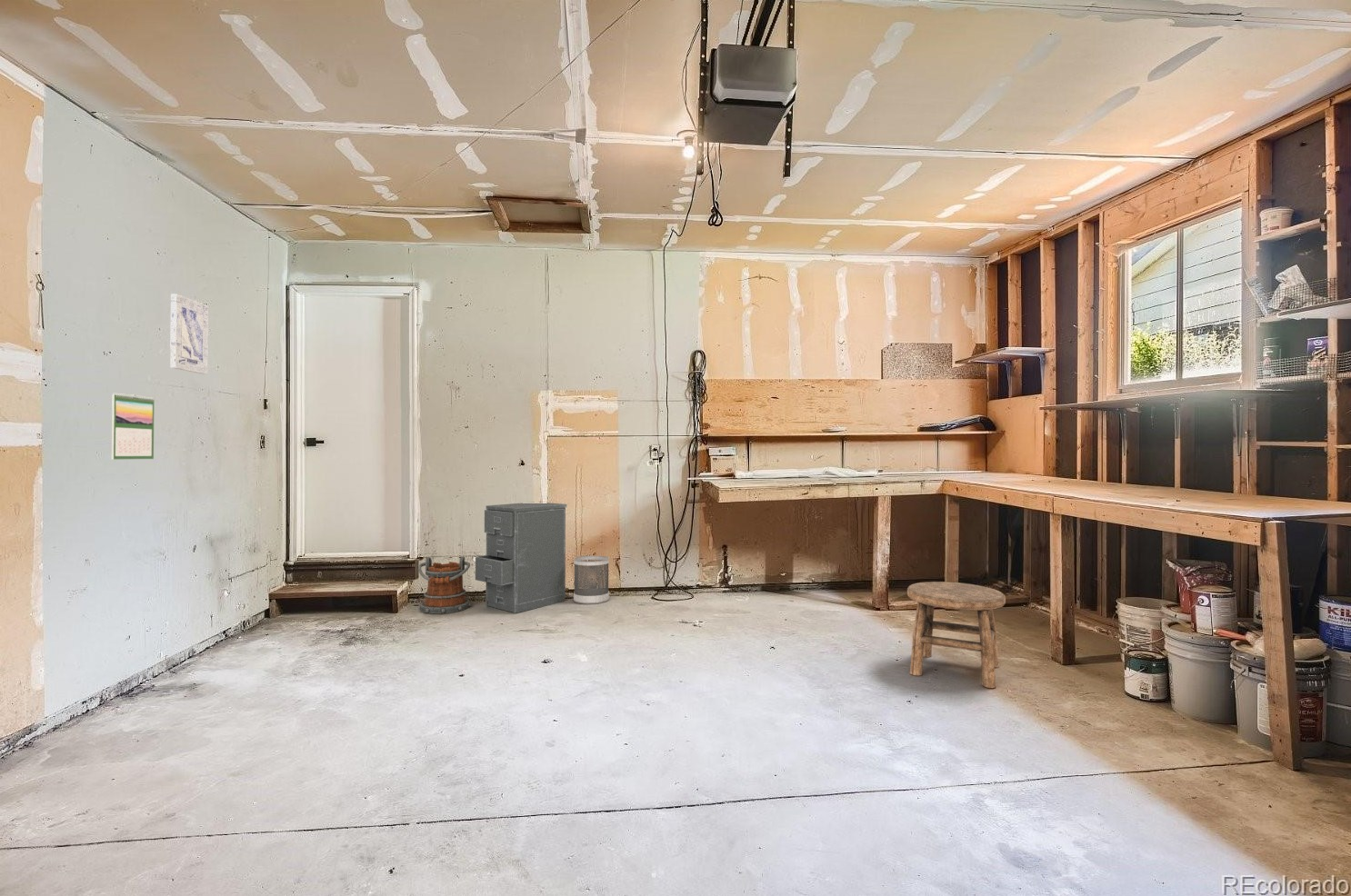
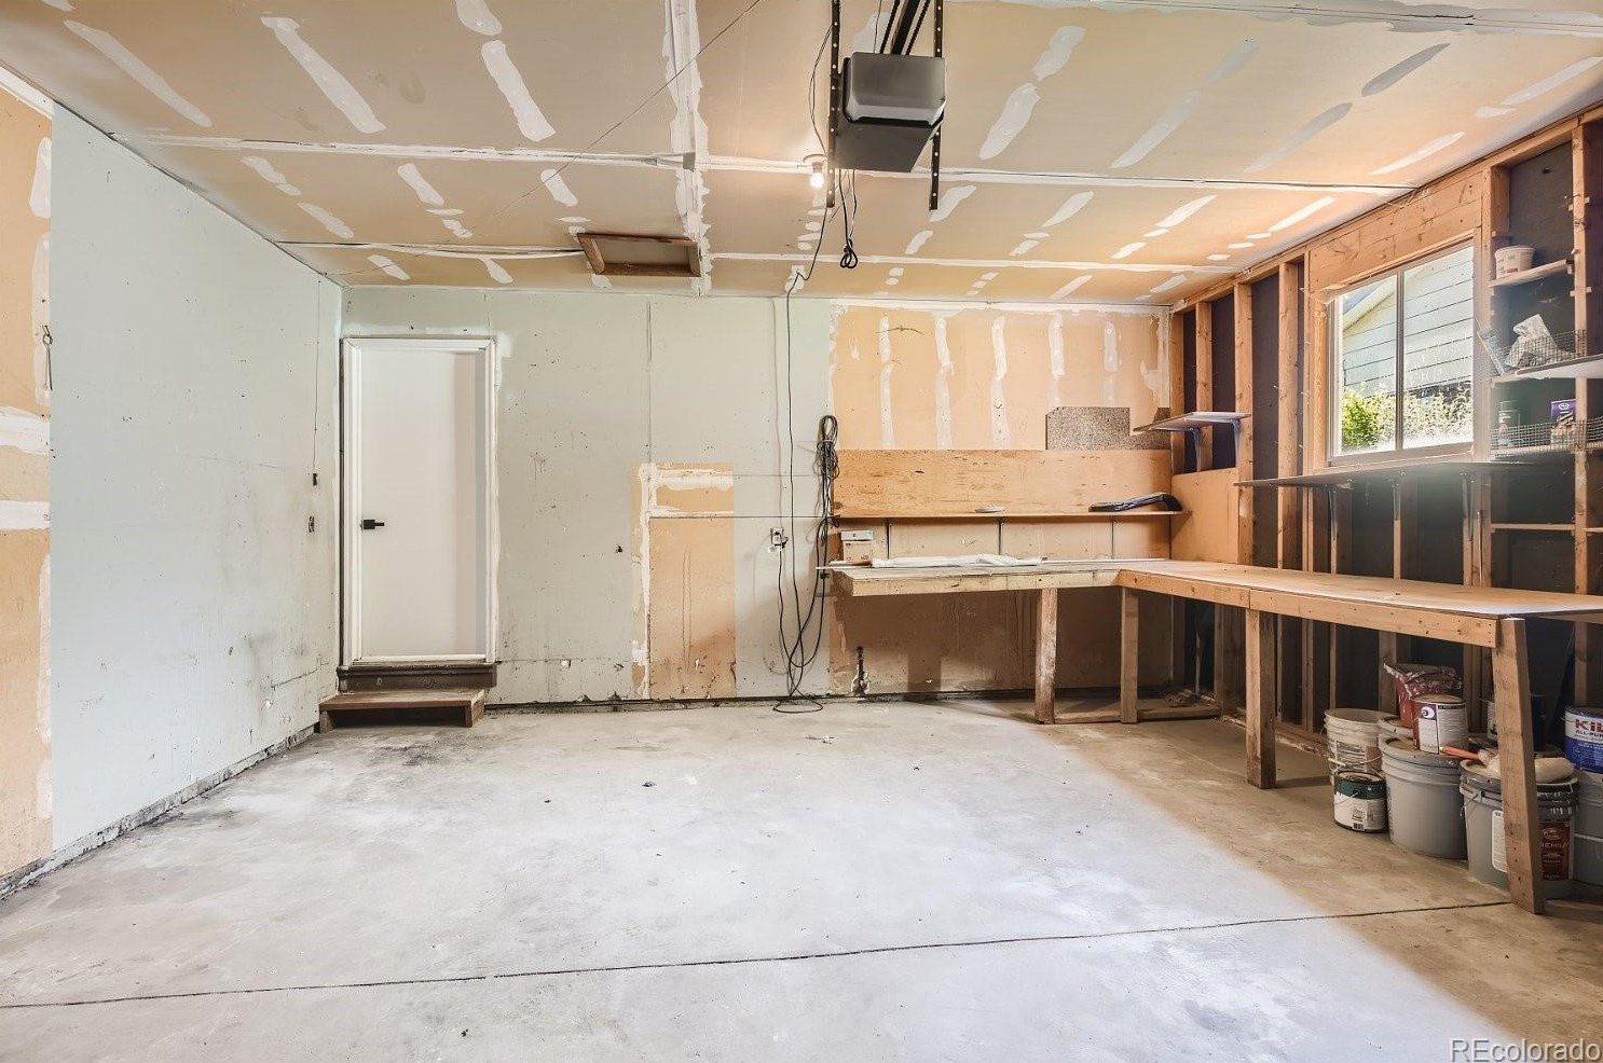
- filing cabinet (522, 554)
- stool (955, 630)
- wastebasket (591, 579)
- wall art (189, 335)
- calendar (134, 426)
- bucket (445, 582)
